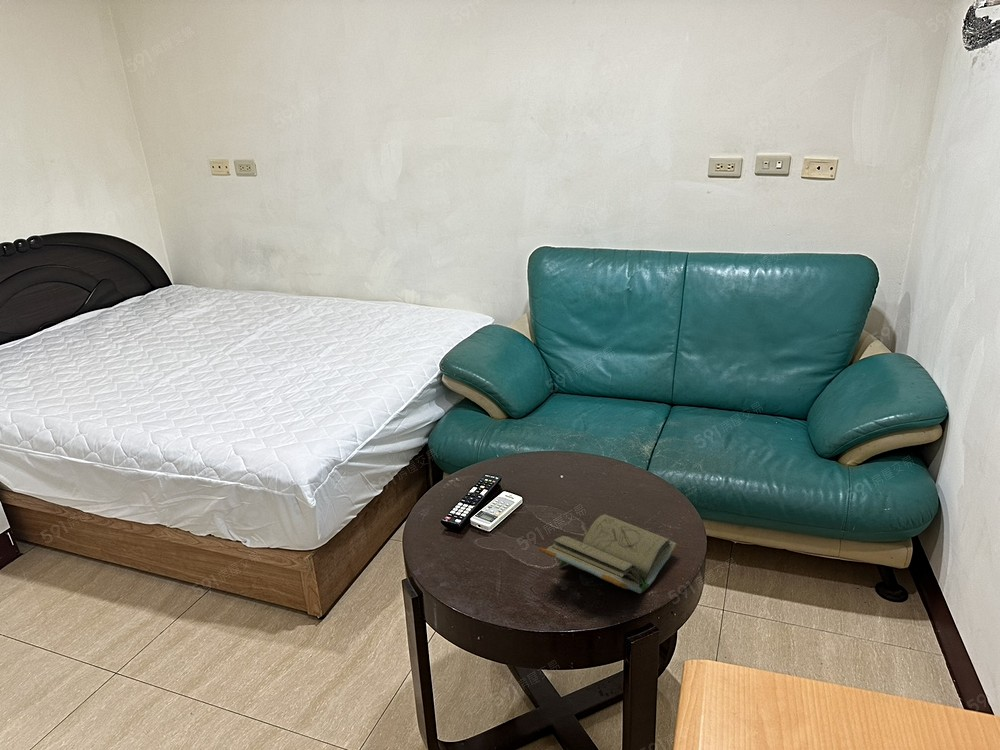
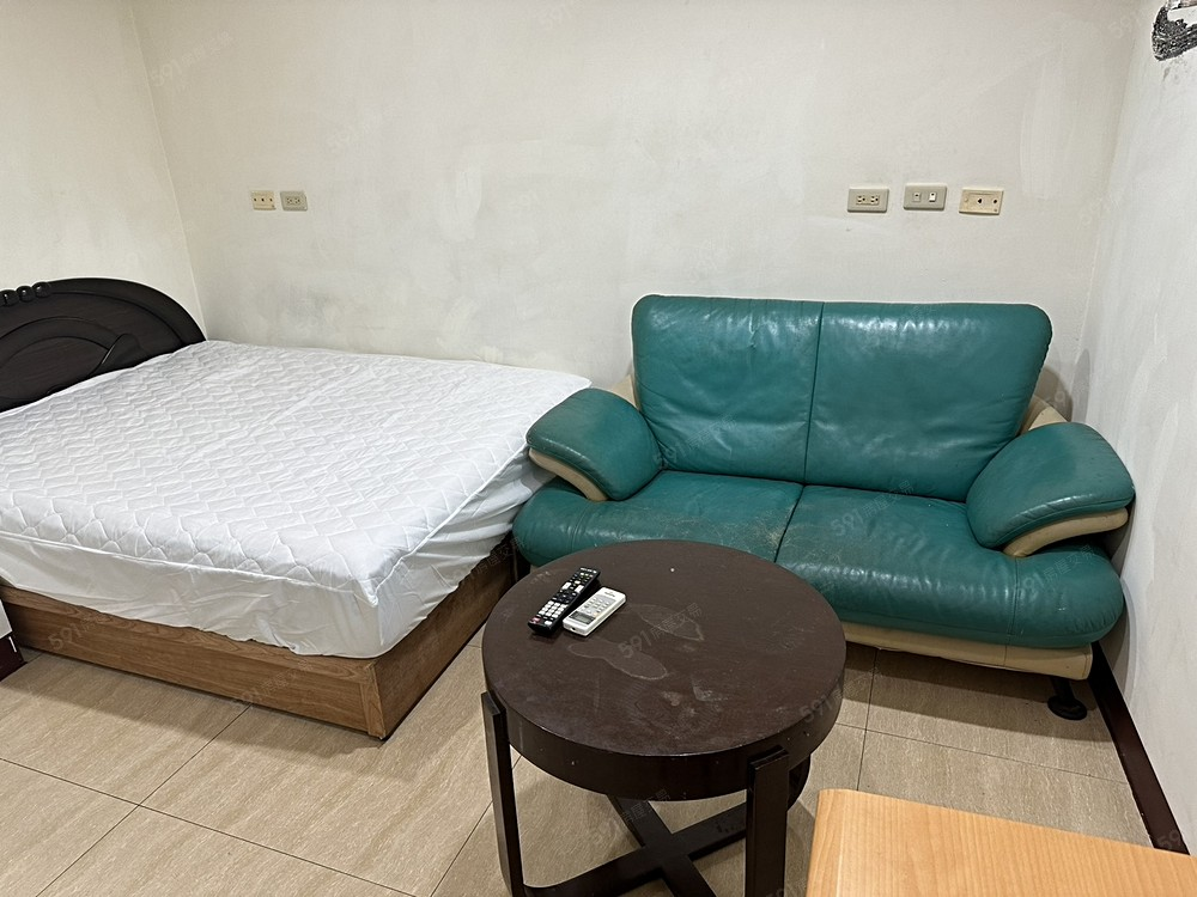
- book (609, 551)
